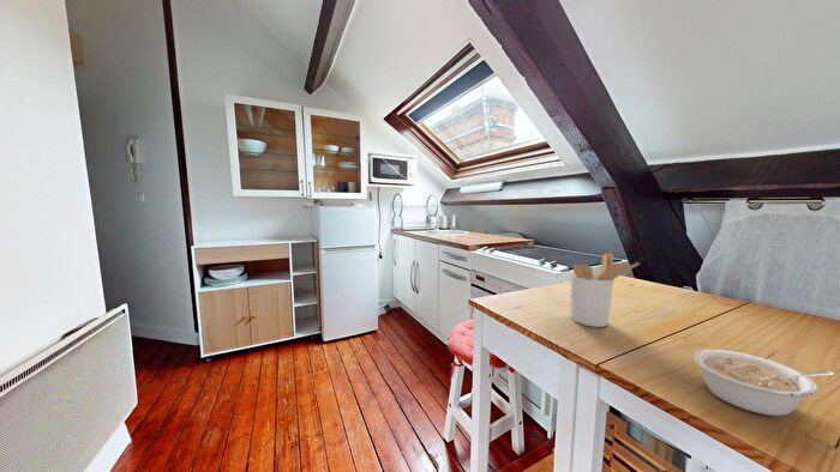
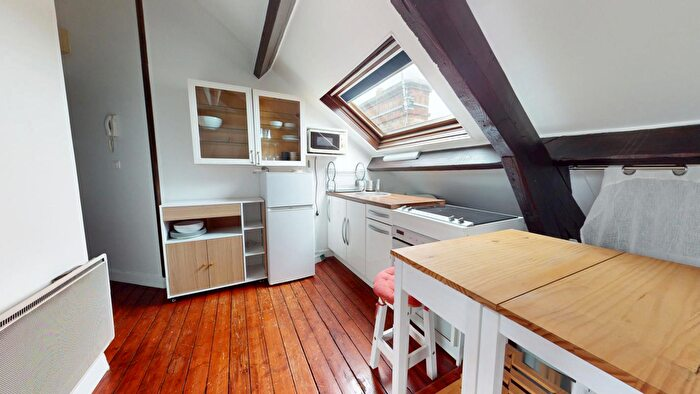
- legume (750, 379)
- utensil holder (600, 290)
